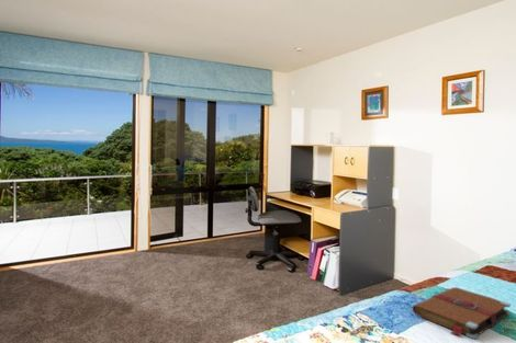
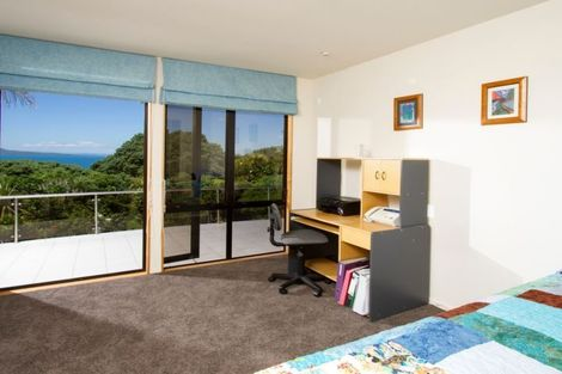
- book (459, 308)
